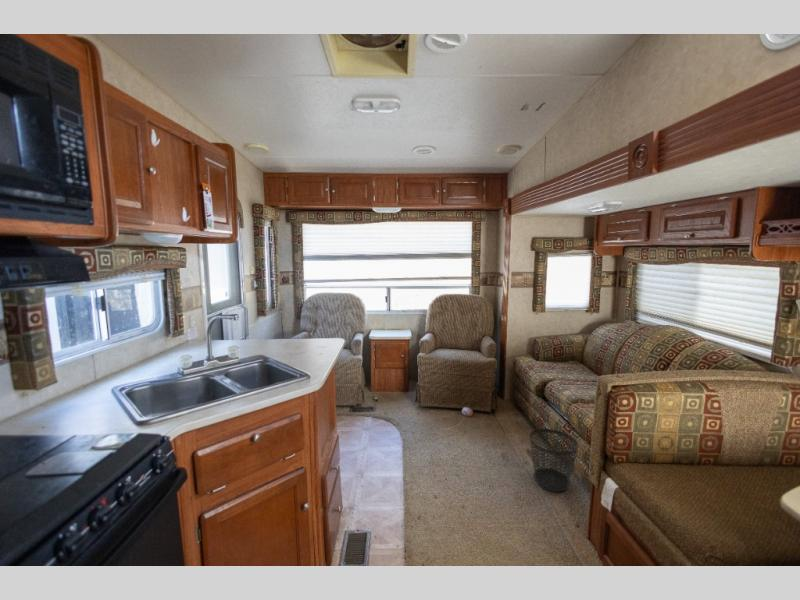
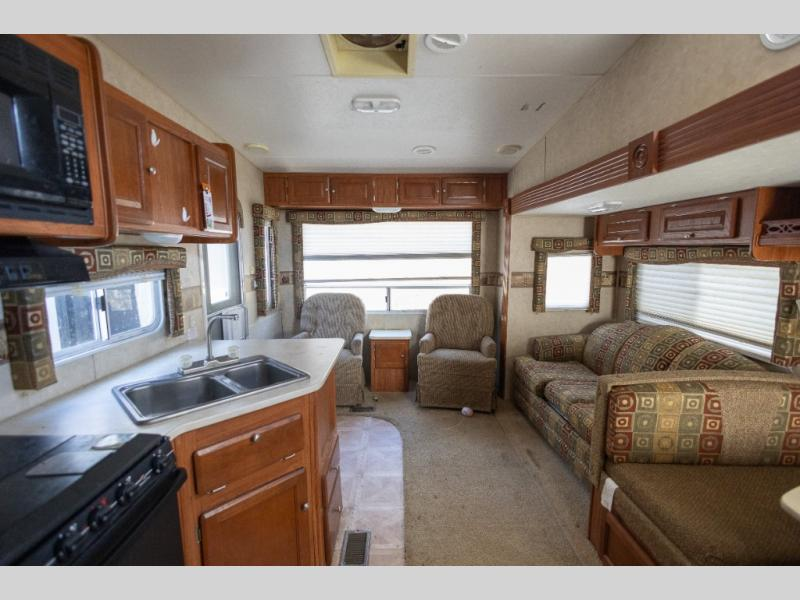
- wastebasket (552, 460)
